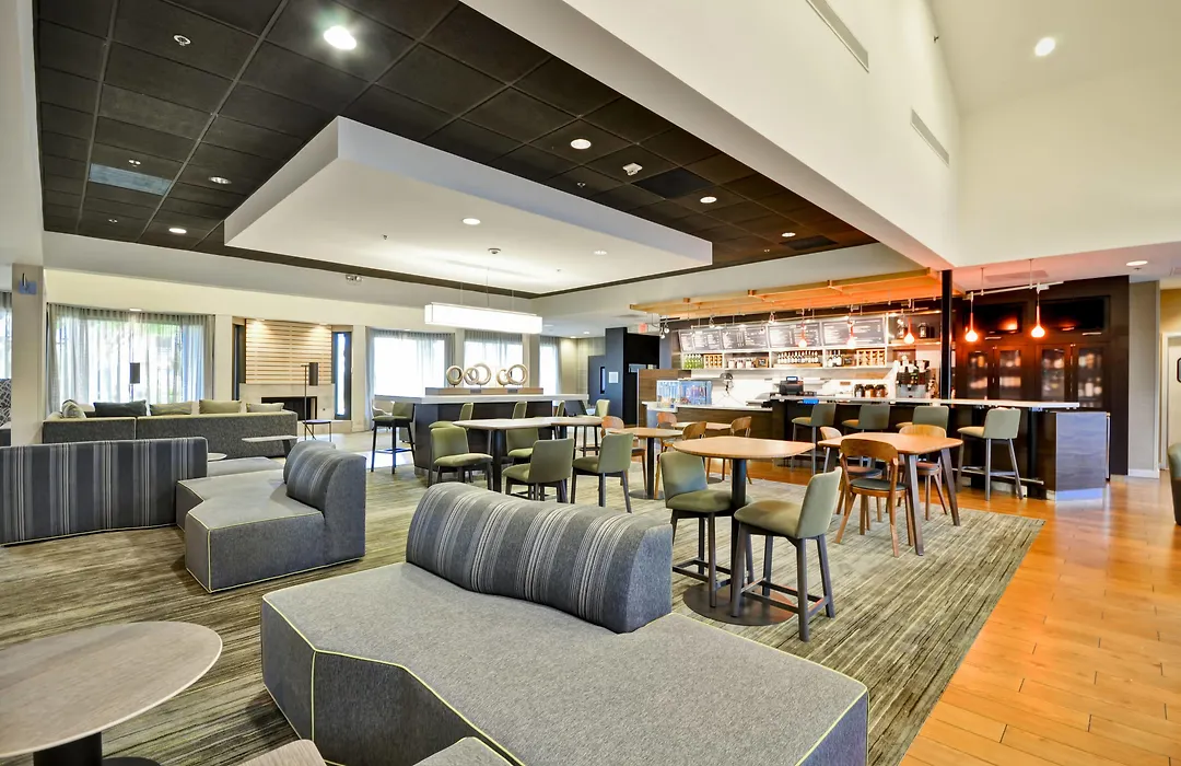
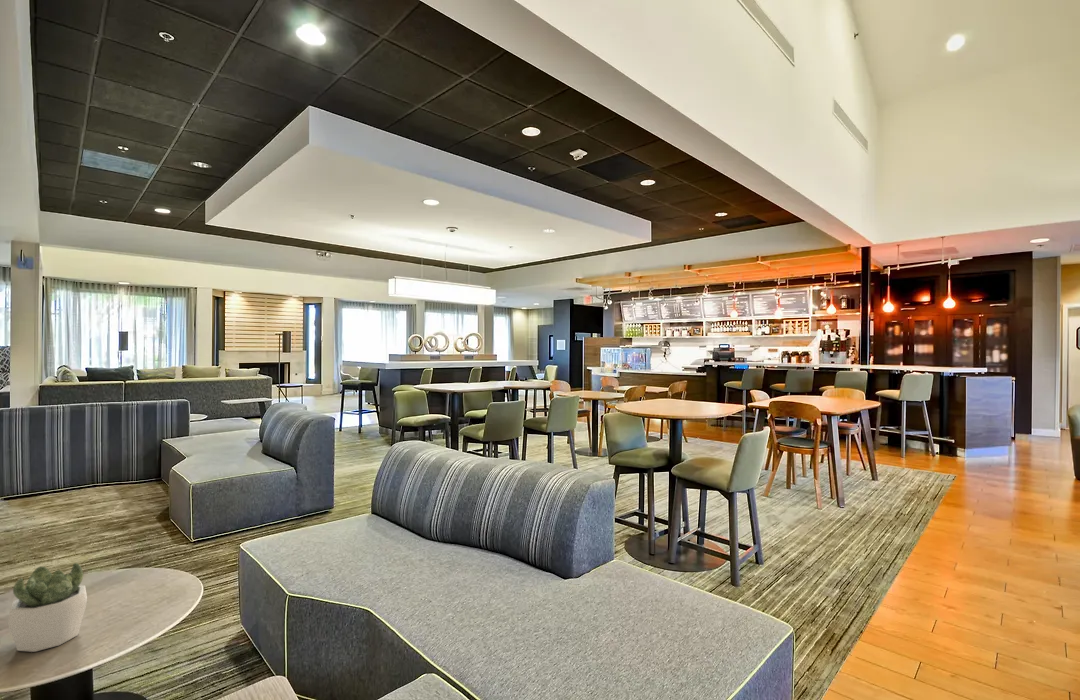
+ succulent plant (49, 604)
